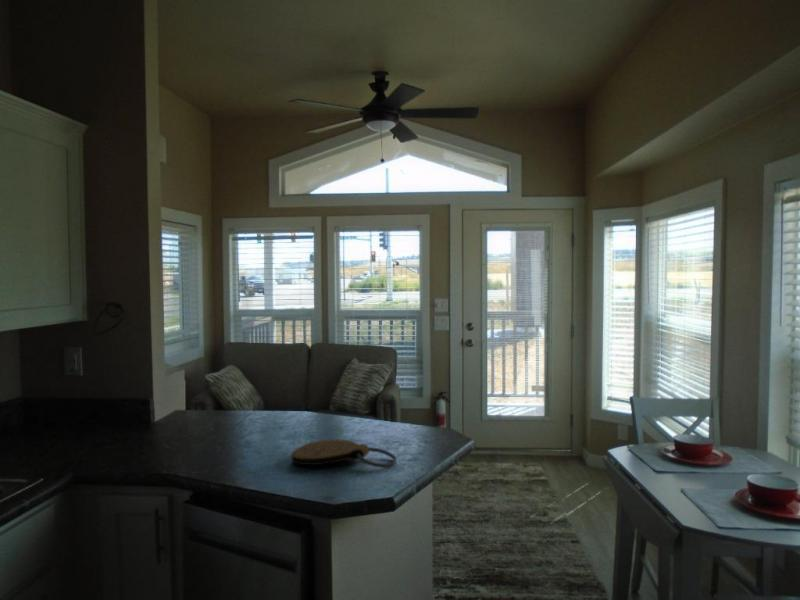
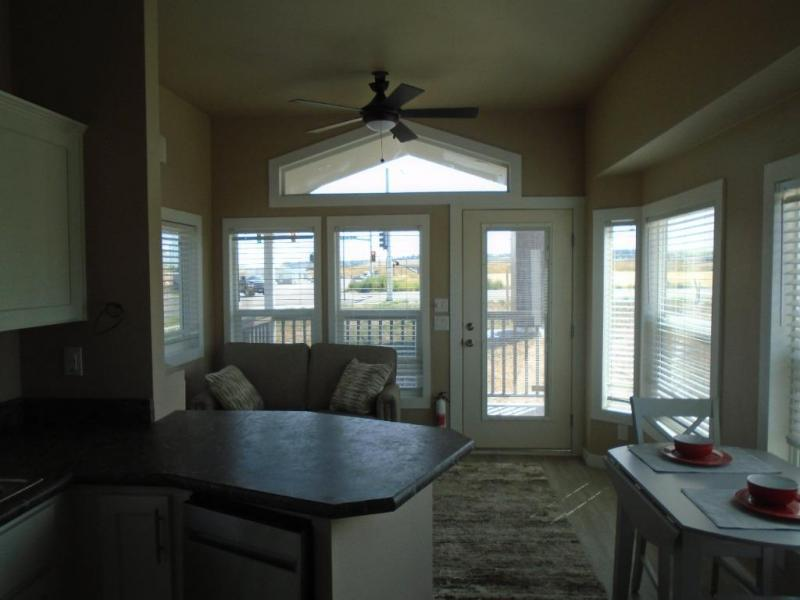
- key chain (345, 452)
